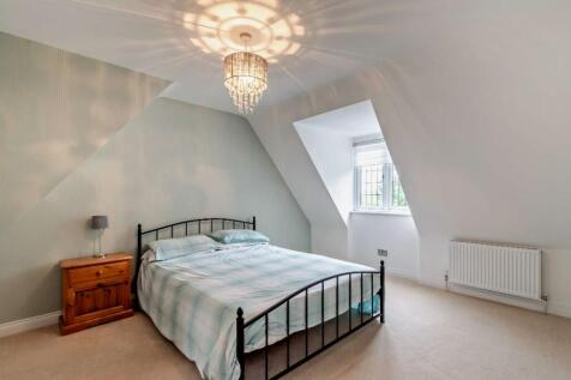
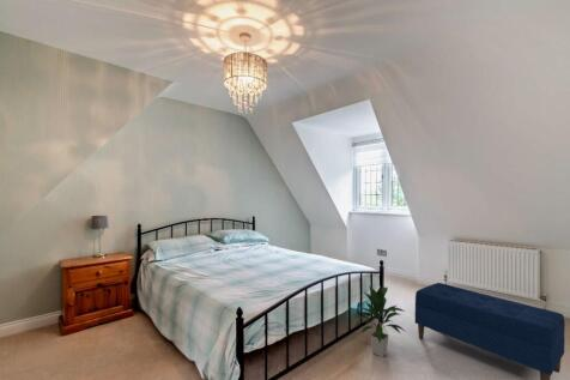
+ bench (481, 327)
+ indoor plant (377, 318)
